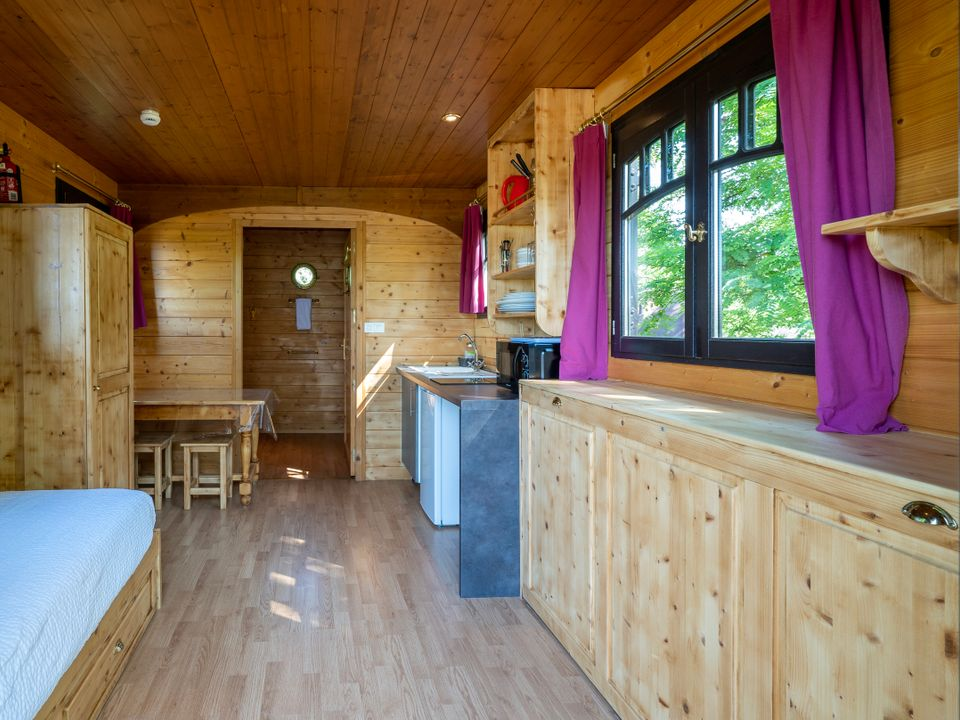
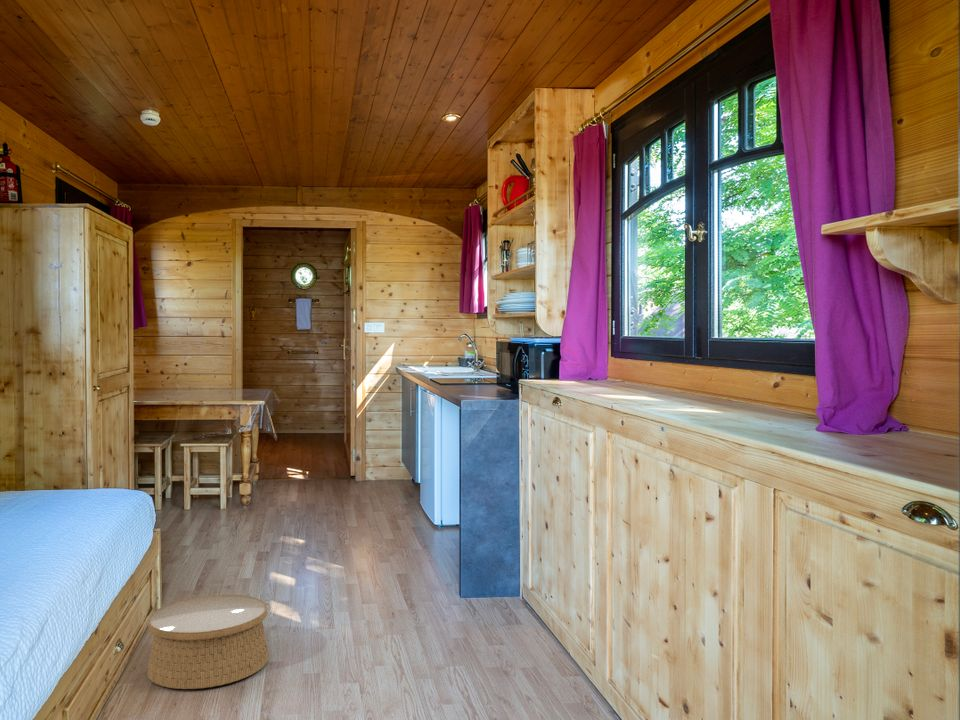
+ woven basket (209, 638)
